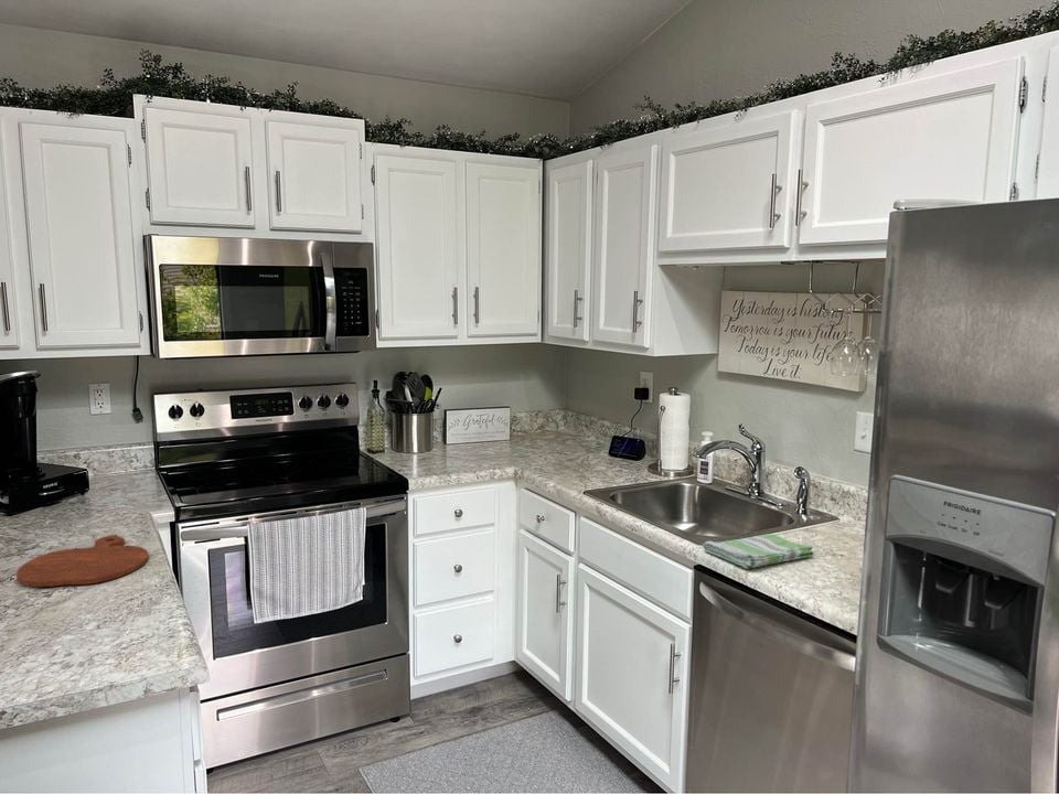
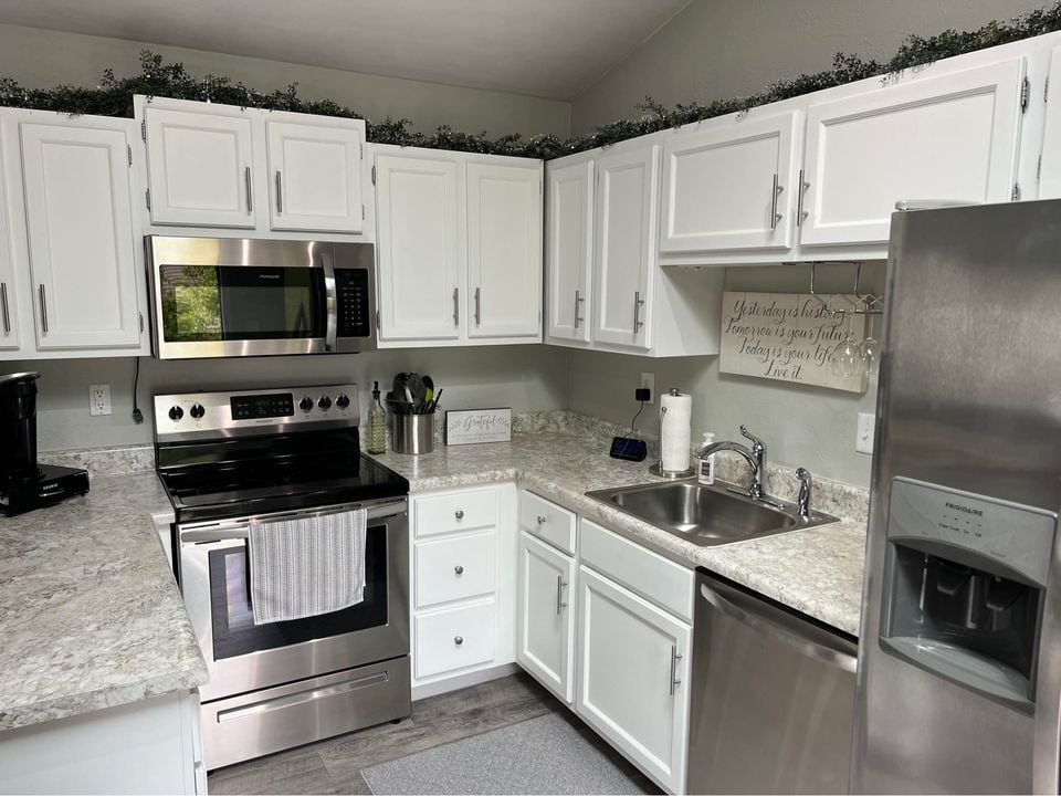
- dish towel (757, 547)
- cutting board (92, 557)
